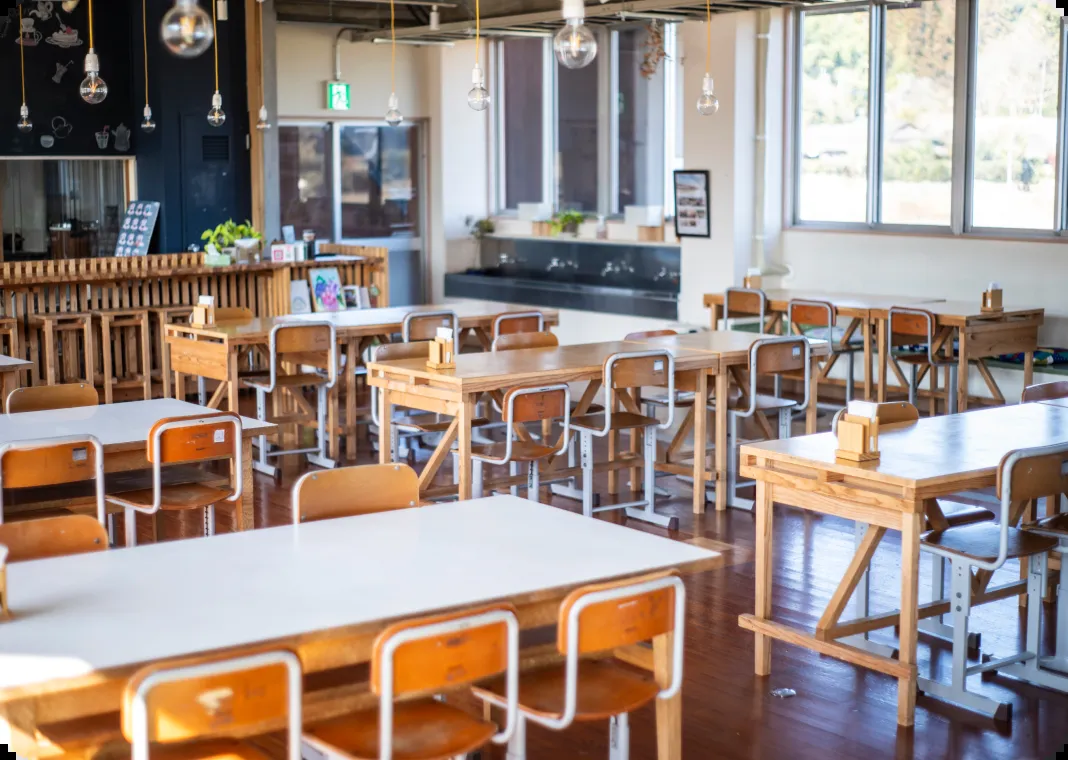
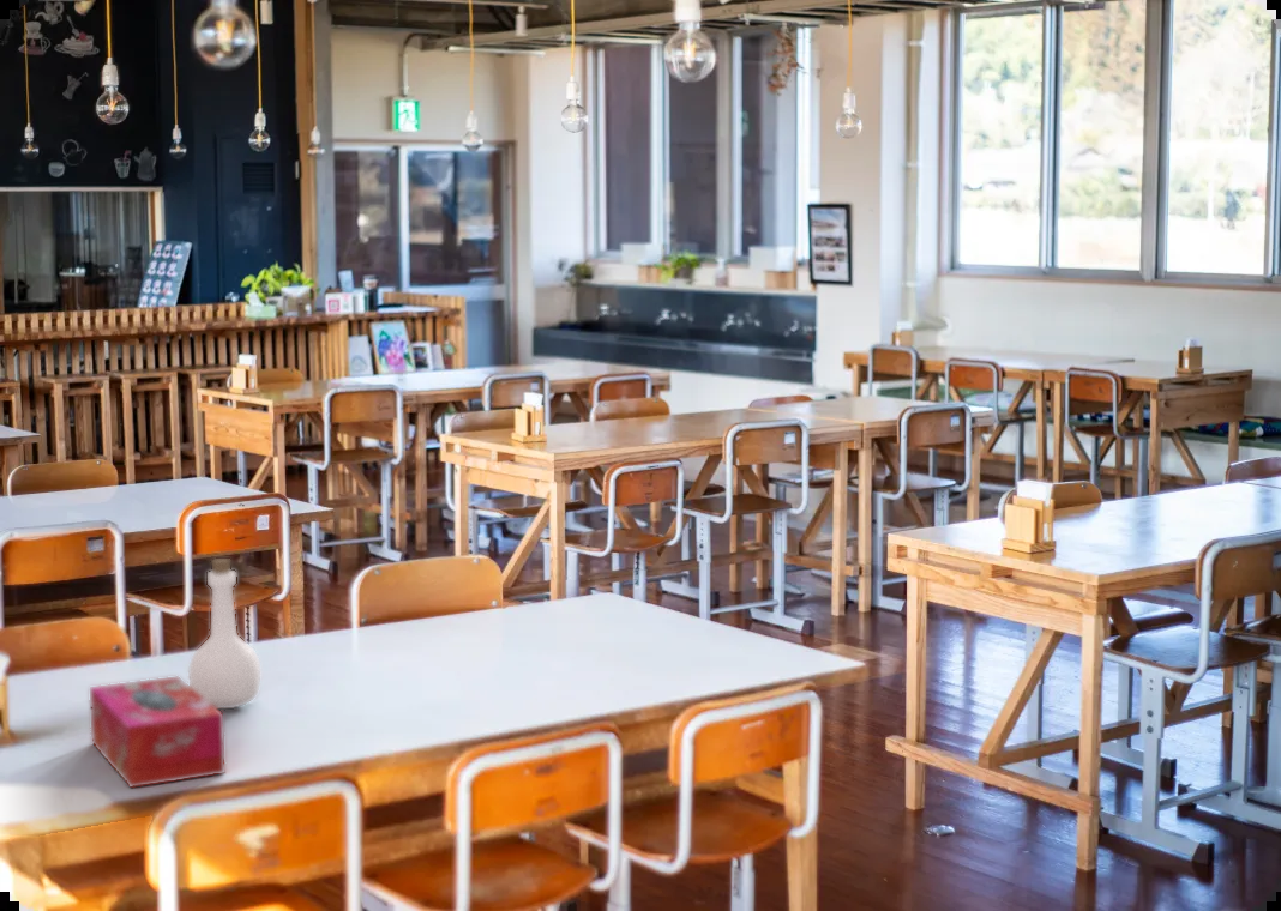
+ bottle (223, 633)
+ tissue box (155, 729)
